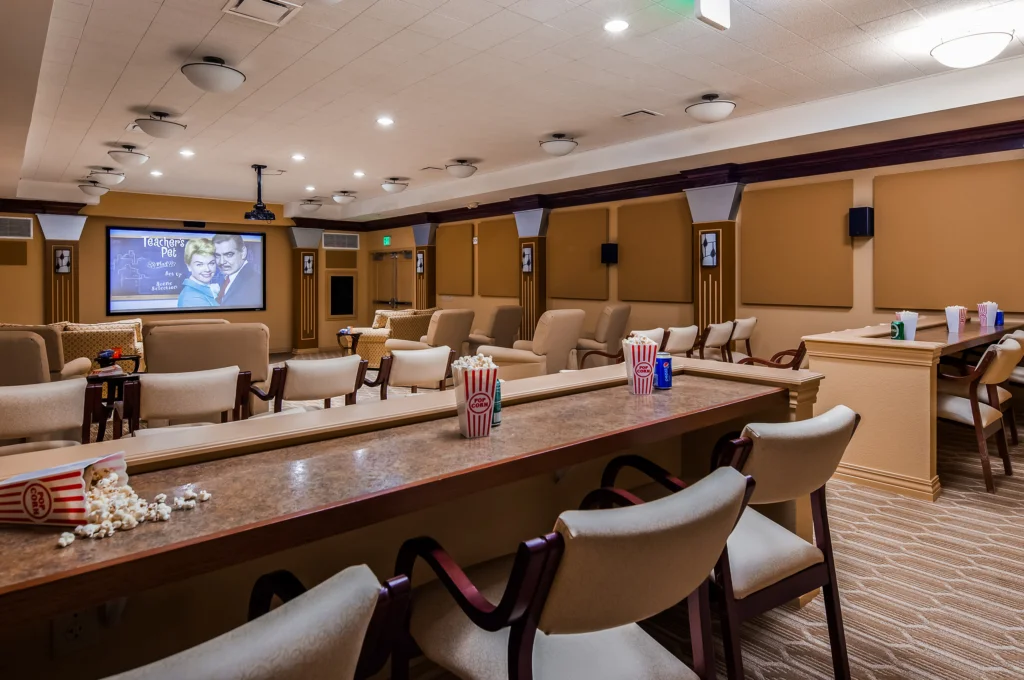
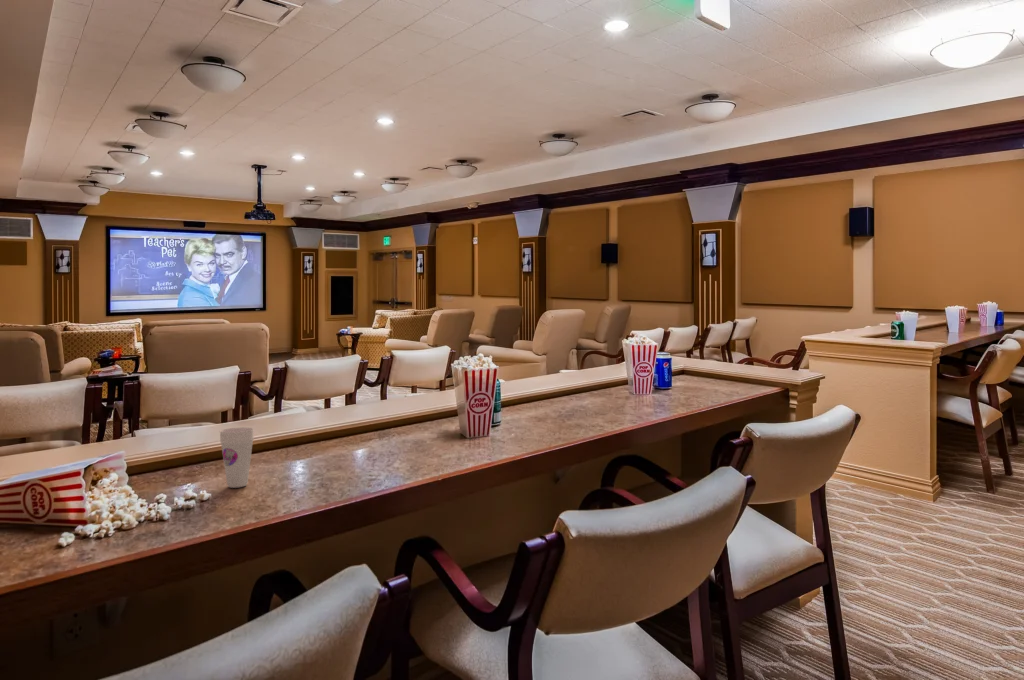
+ cup (237, 457)
